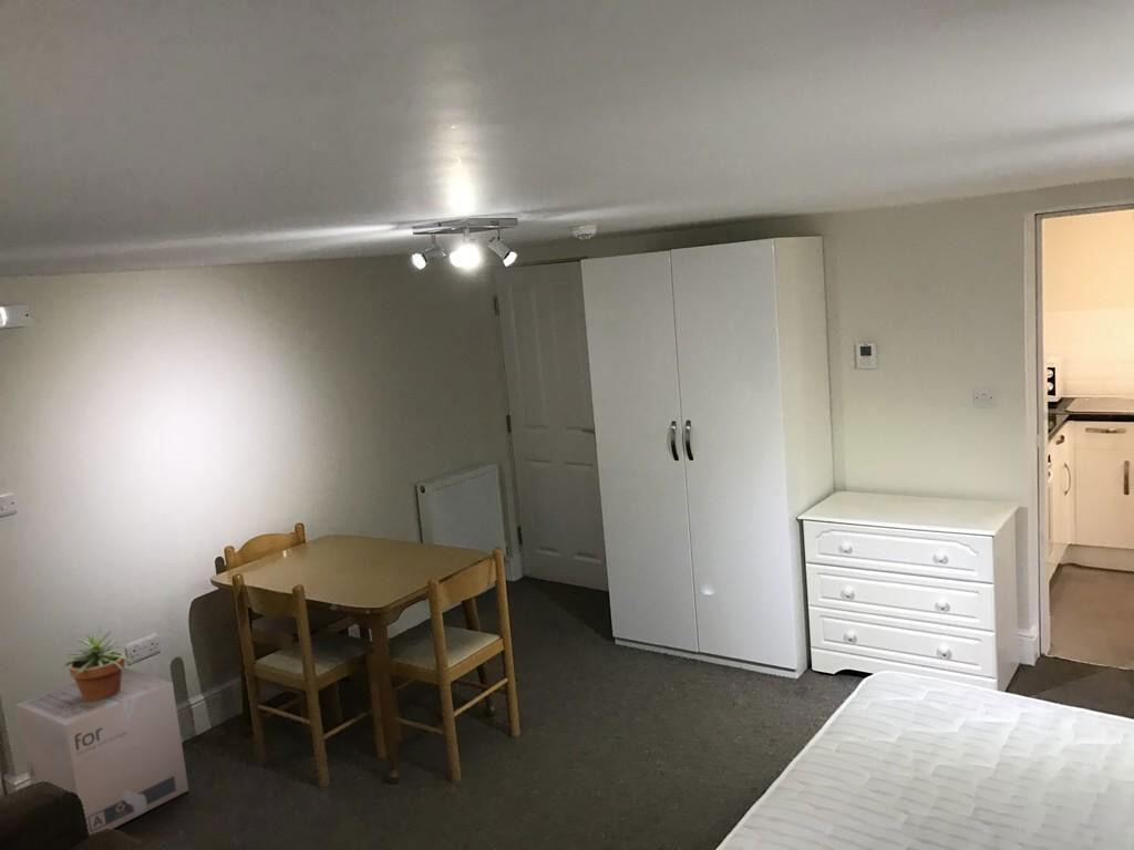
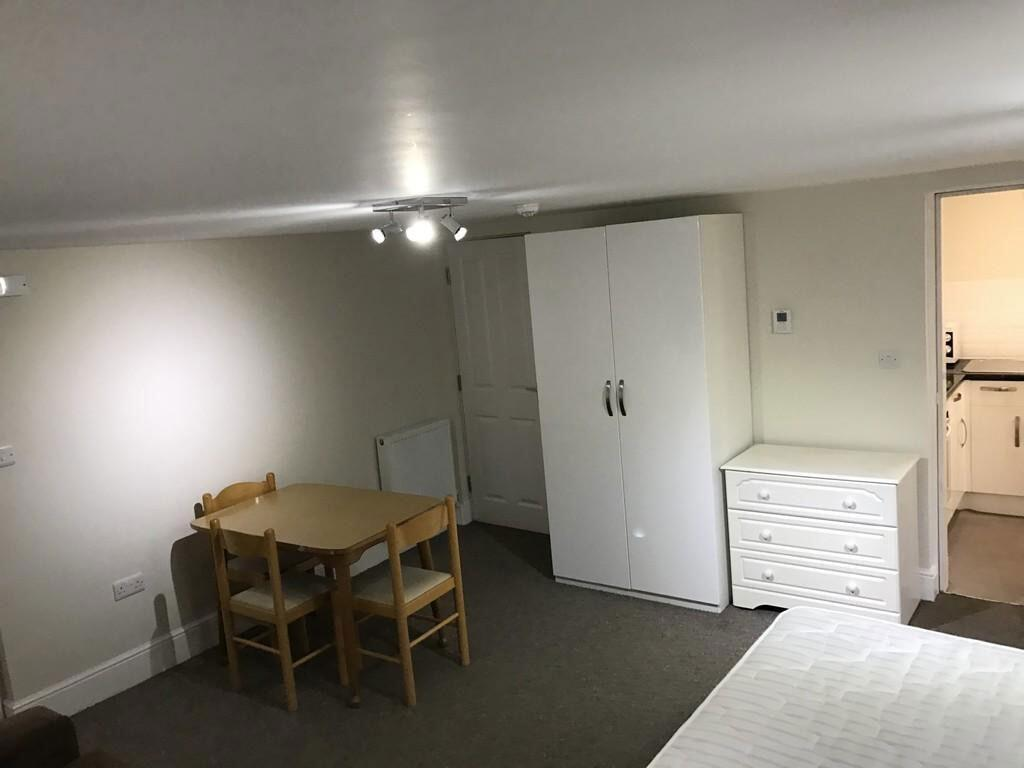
- potted plant (99, 662)
- cardboard box (103, 747)
